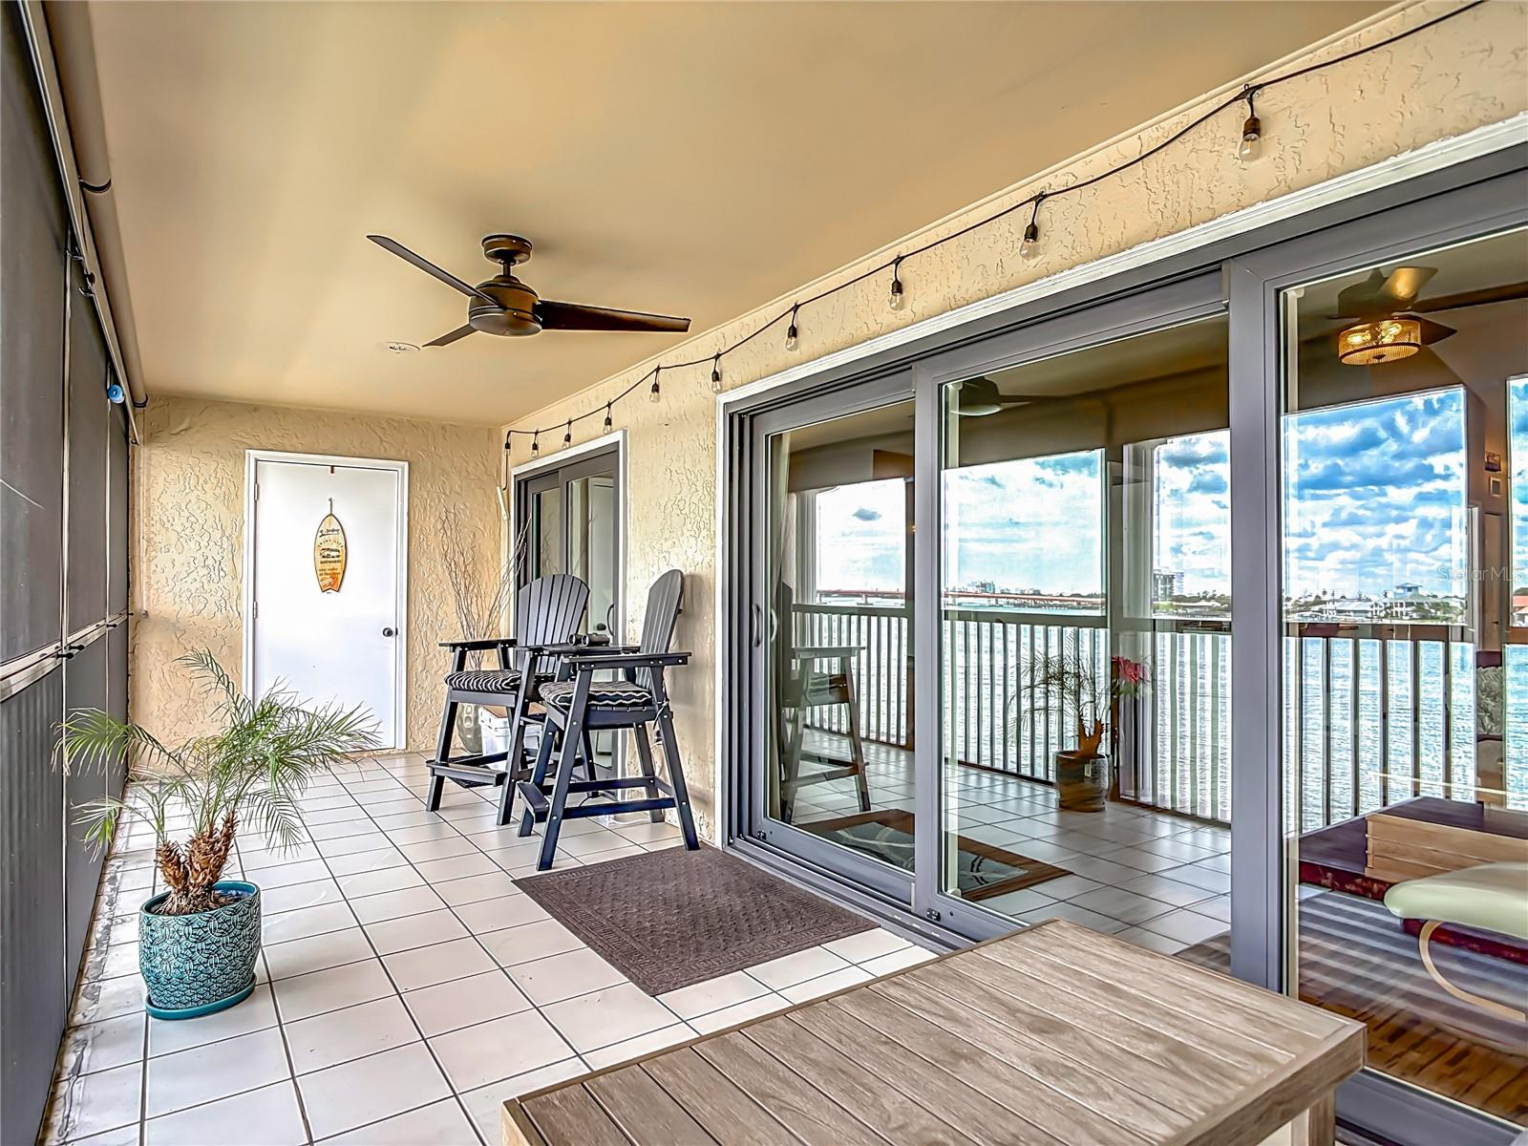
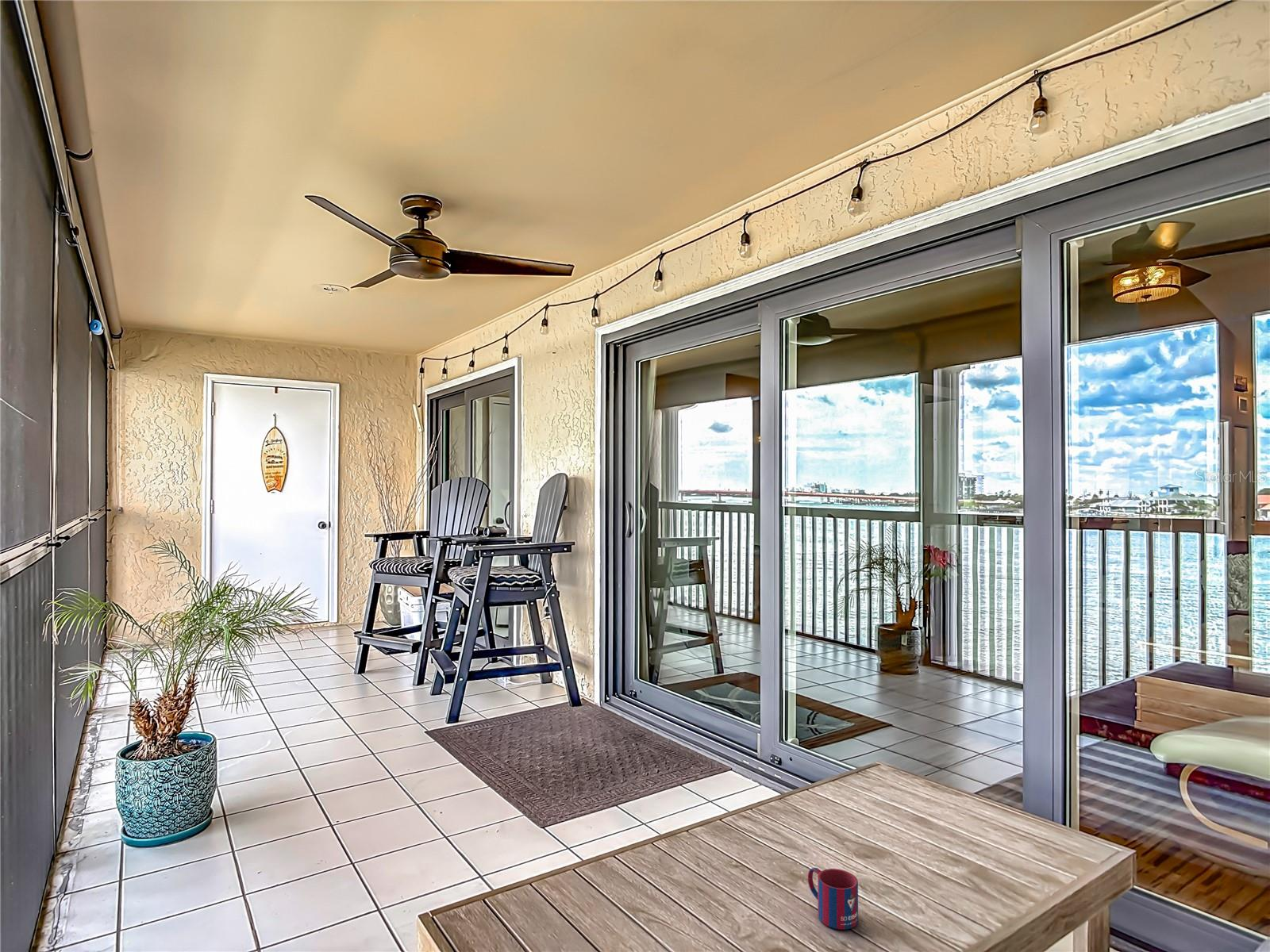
+ mug (831, 893)
